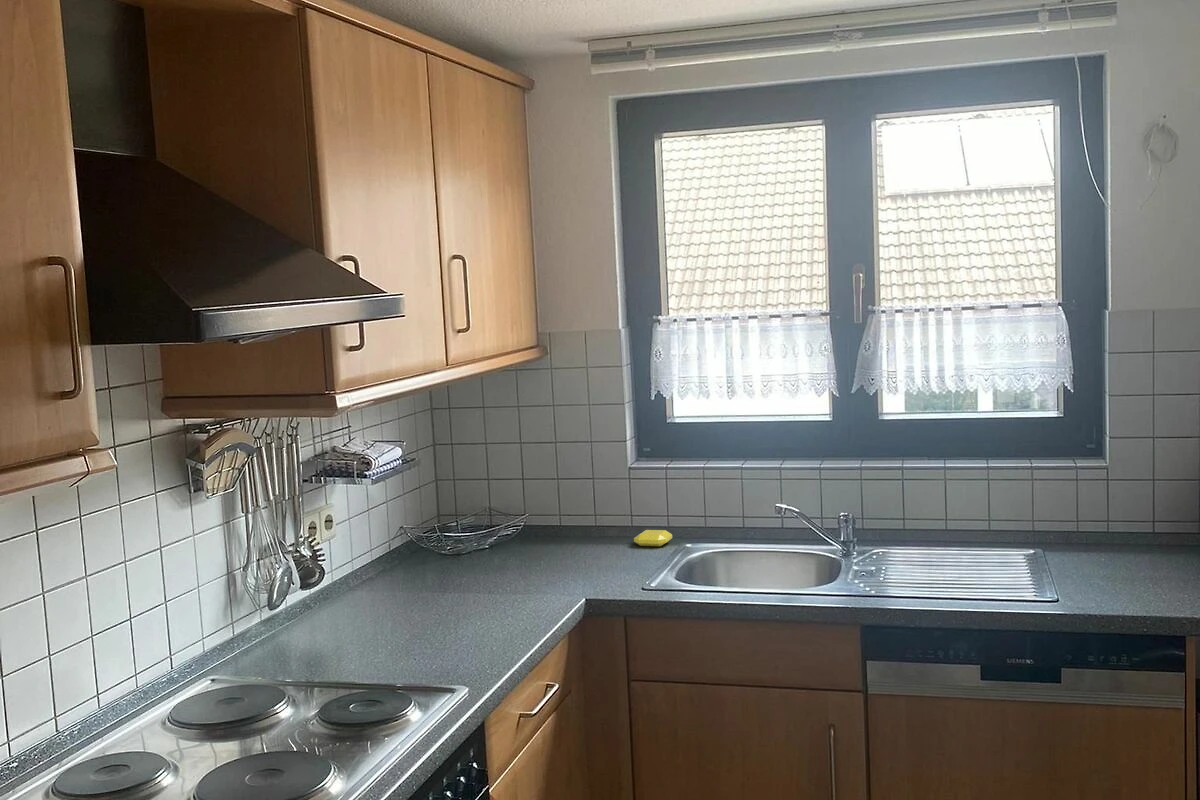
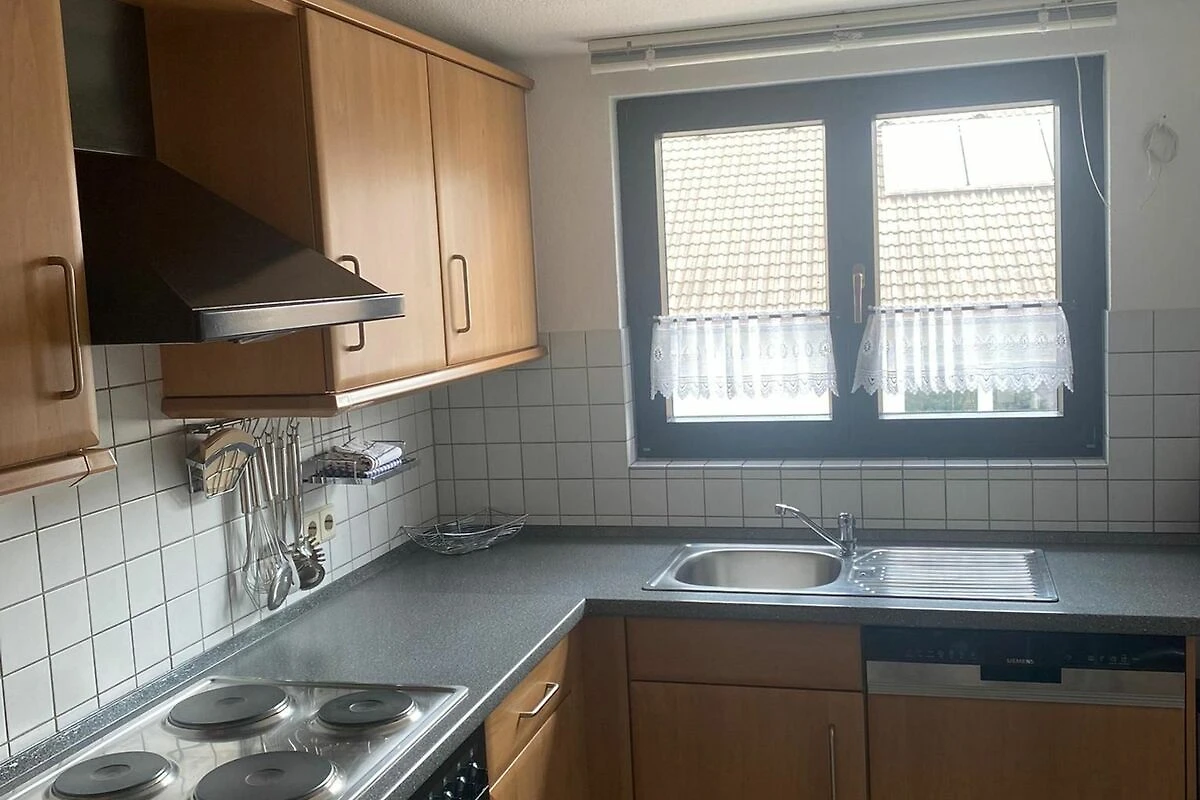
- soap bar (653, 538)
